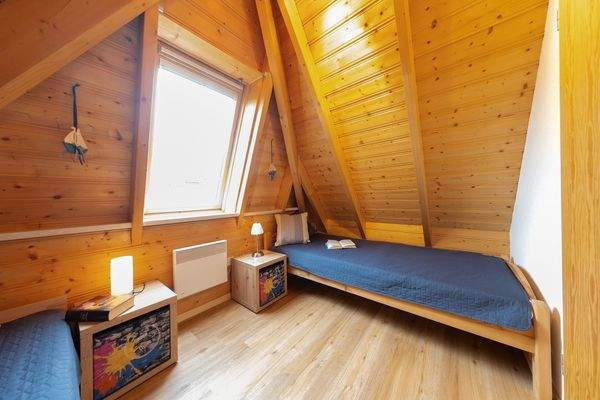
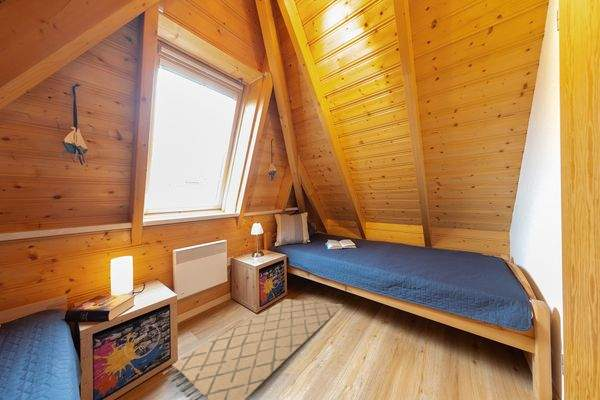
+ rug (300, 311)
